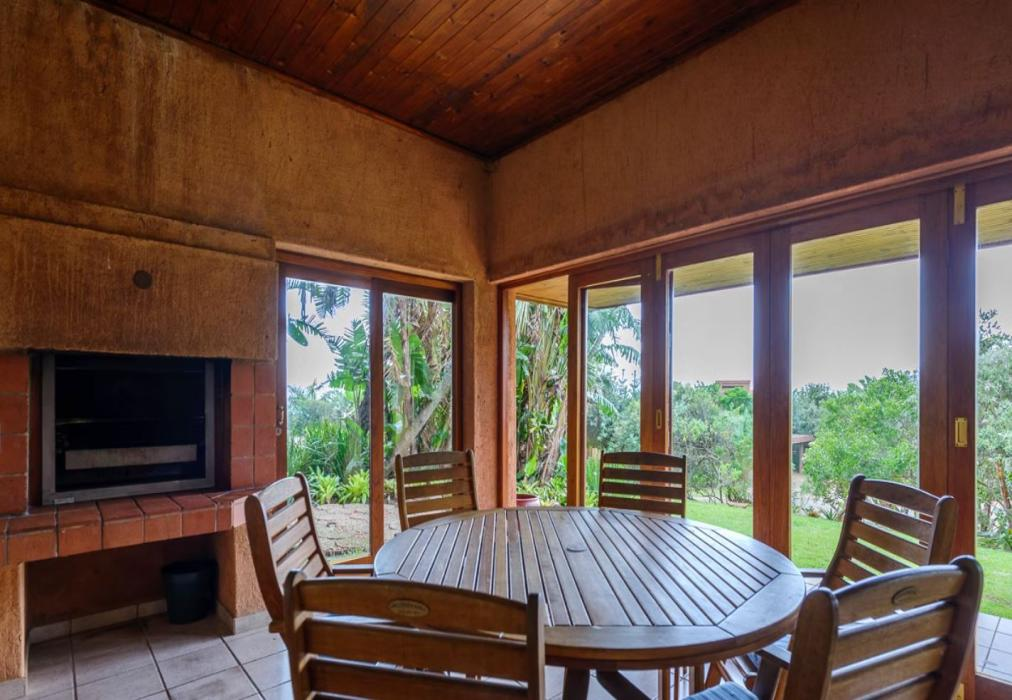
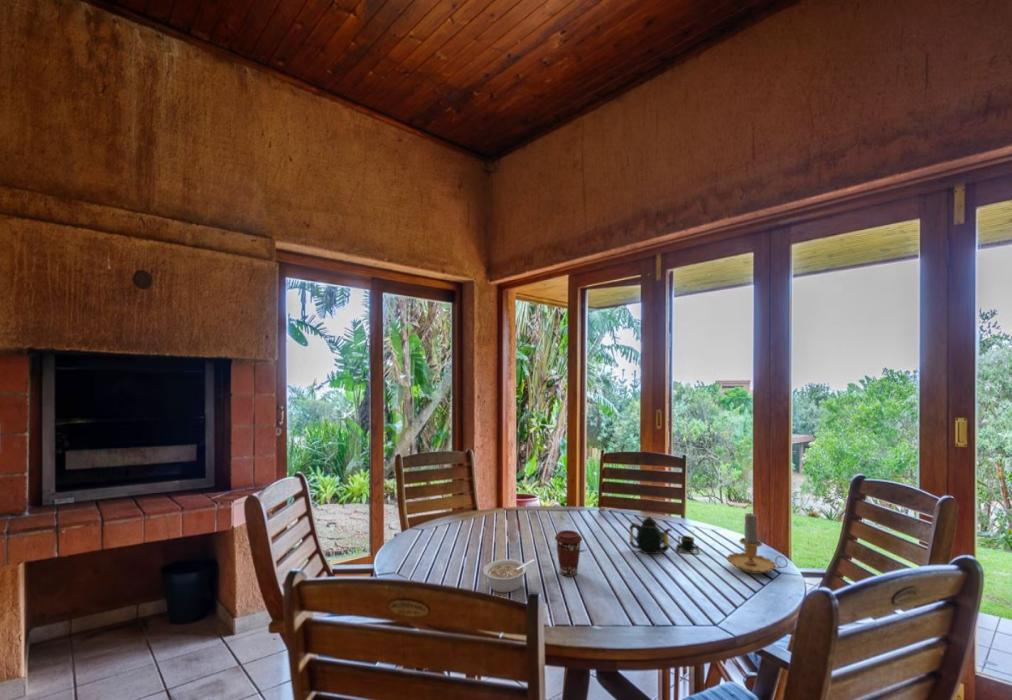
+ coffee cup (568, 553)
+ teapot (666, 529)
+ legume (506, 574)
+ candle (756, 541)
